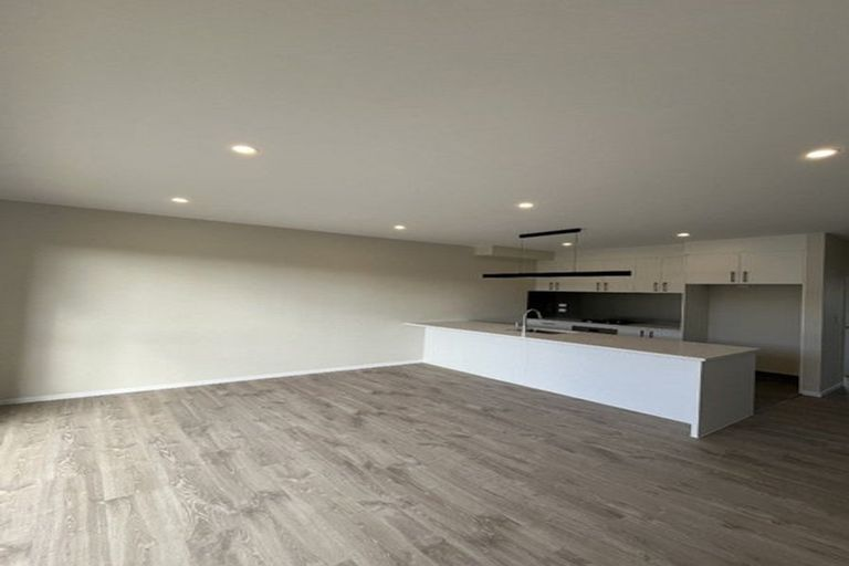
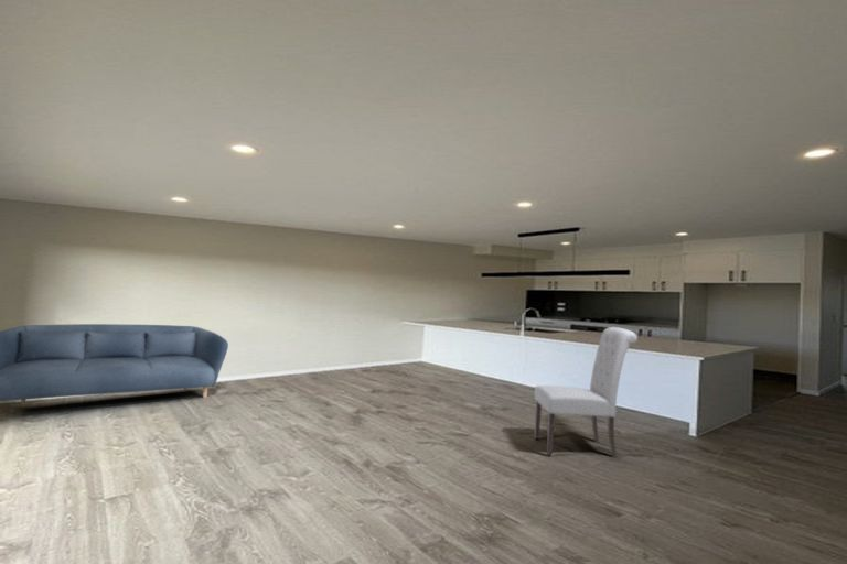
+ sofa (114, 364)
+ chair (582, 389)
